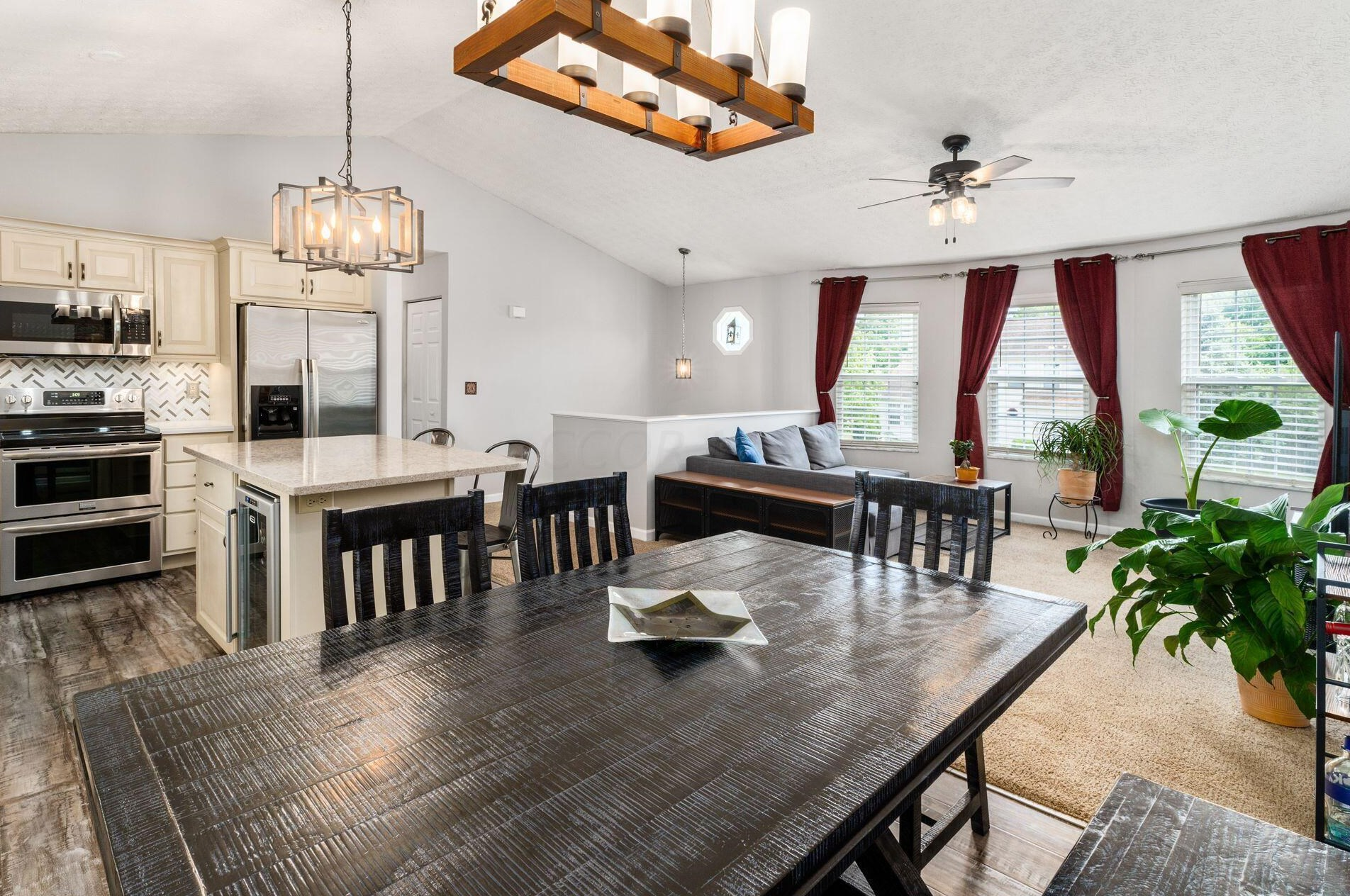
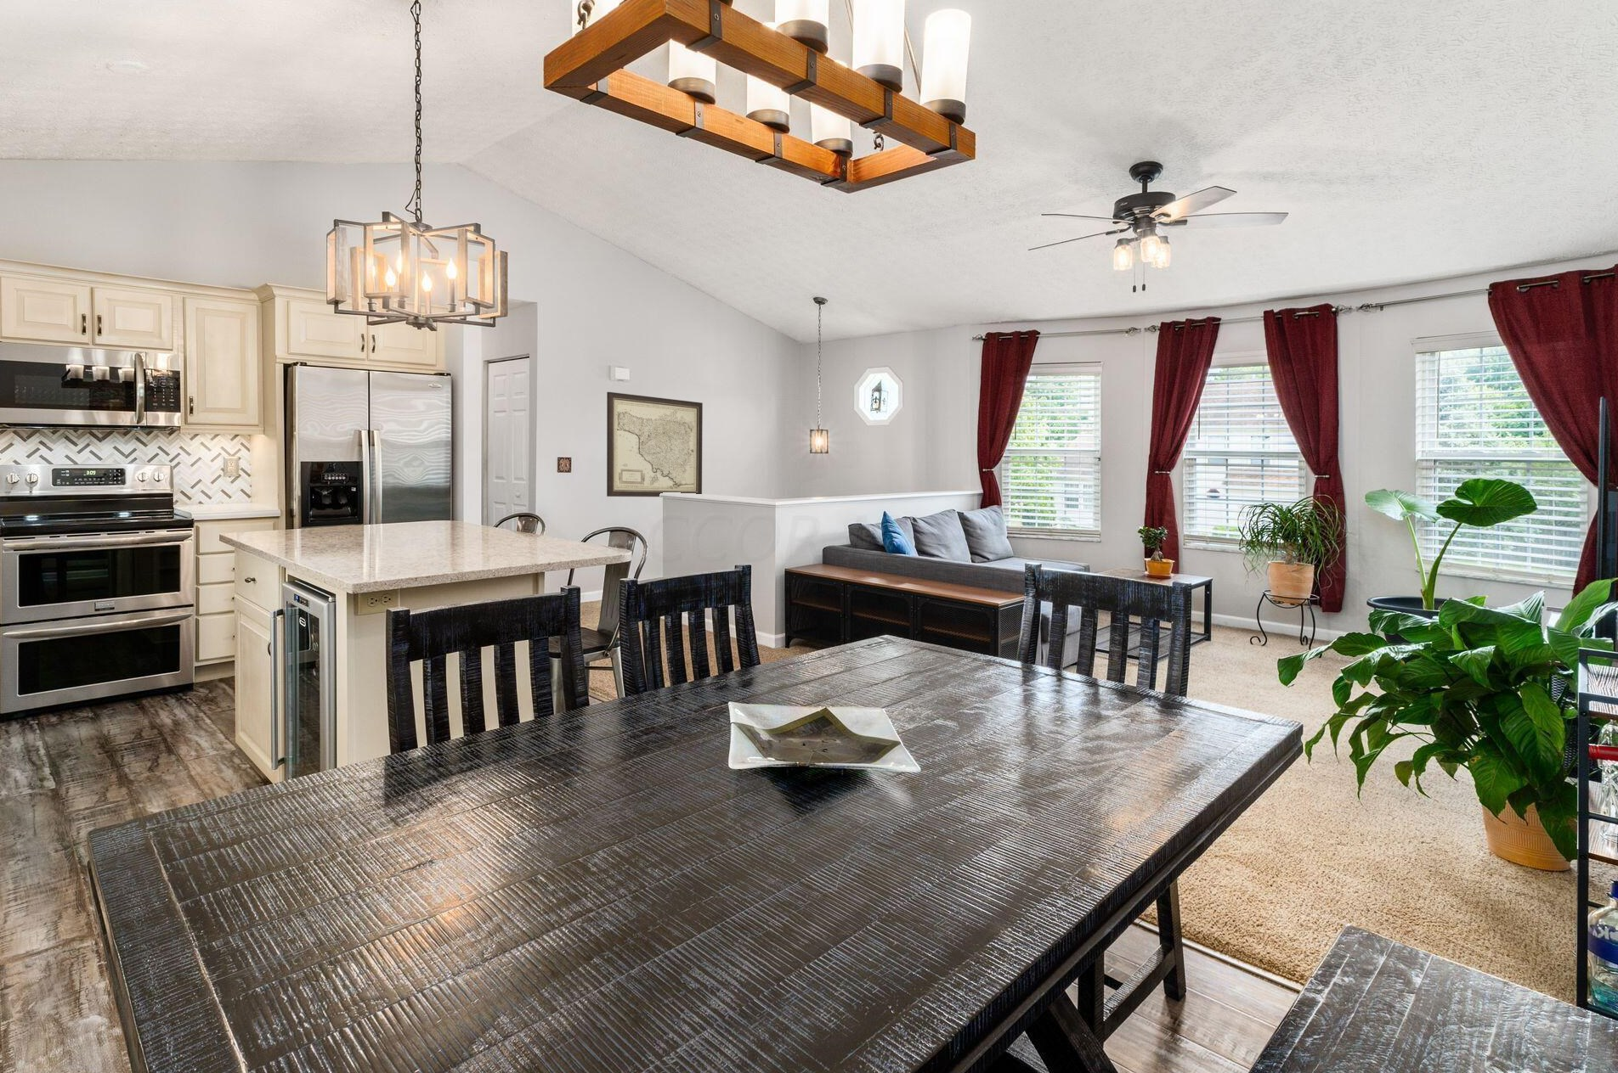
+ wall art (657, 448)
